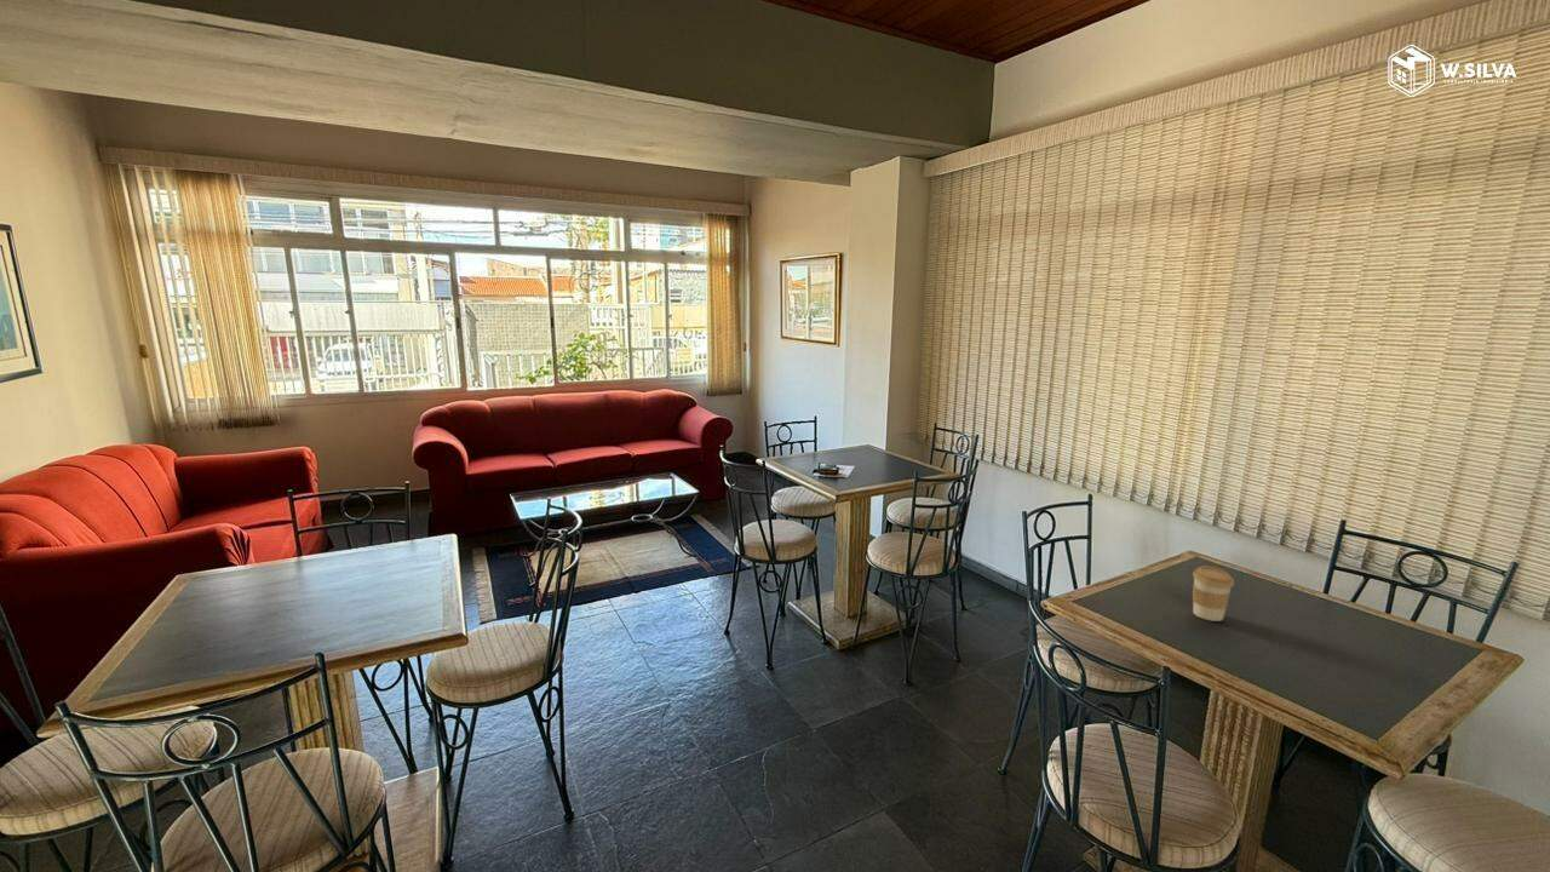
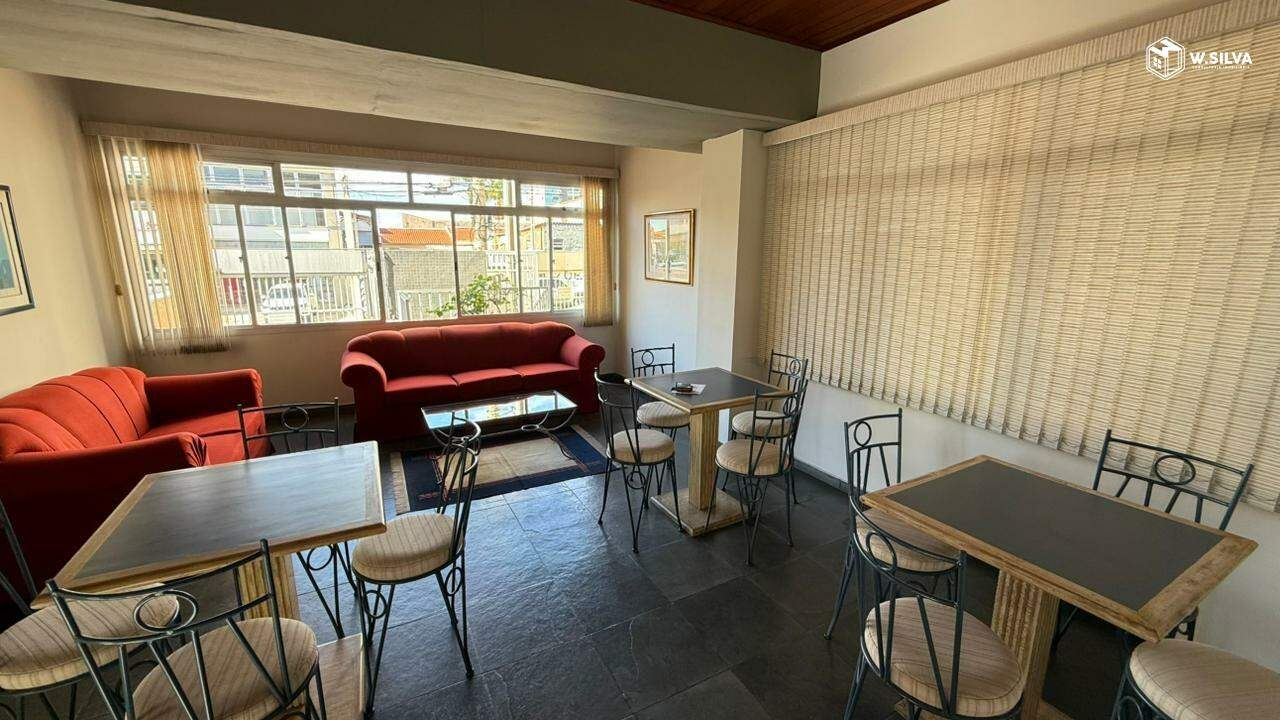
- coffee cup (1211, 592)
